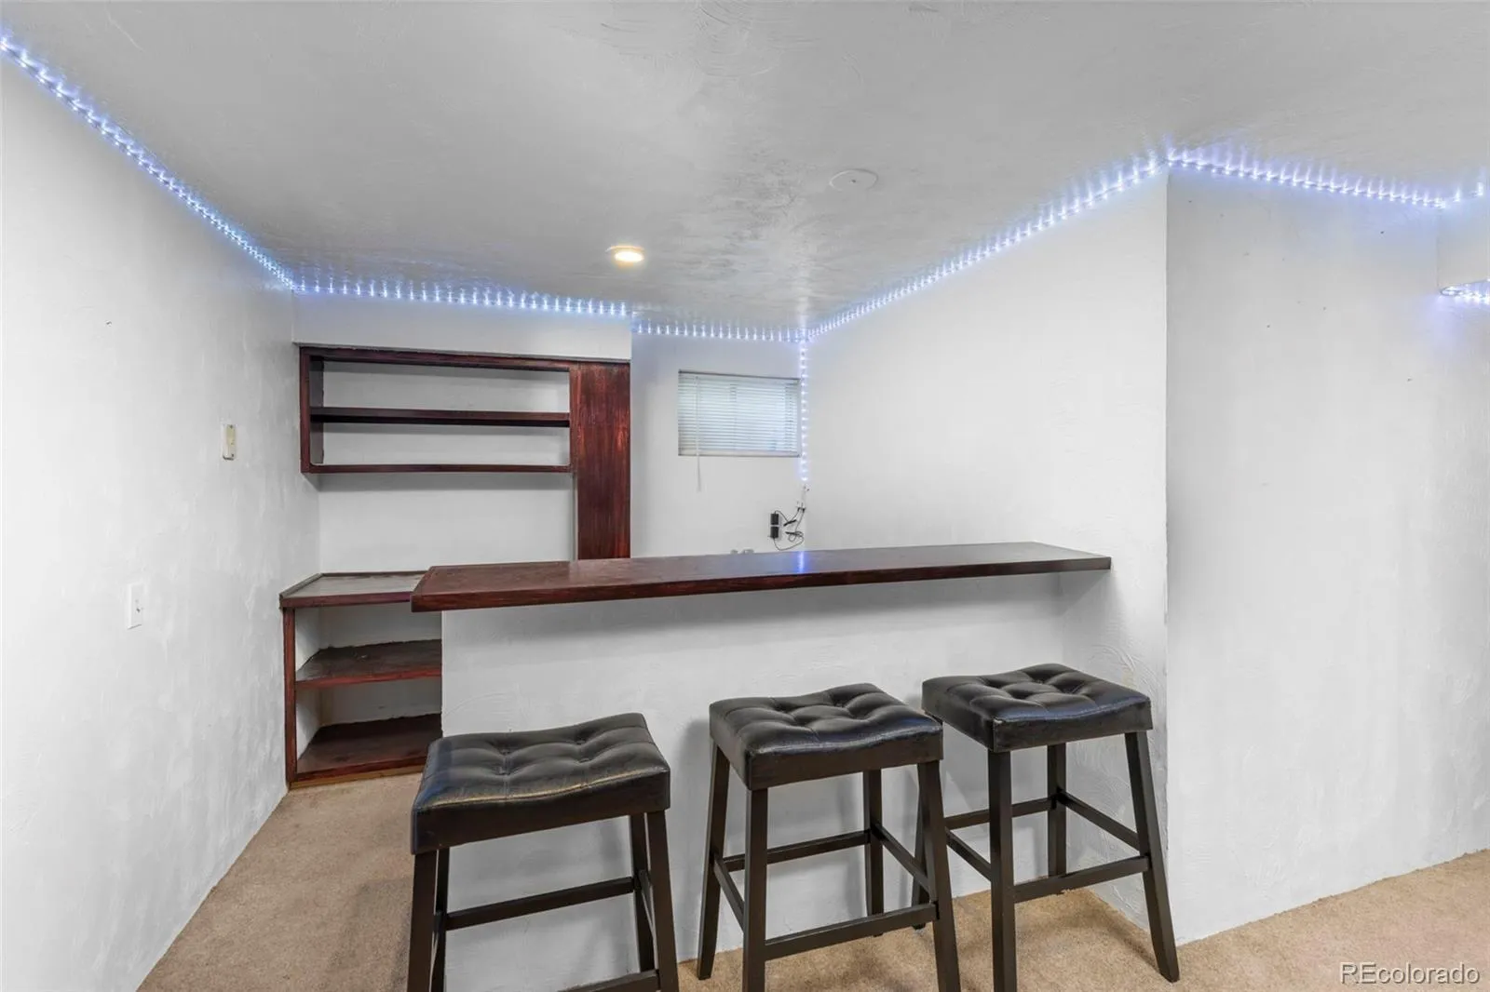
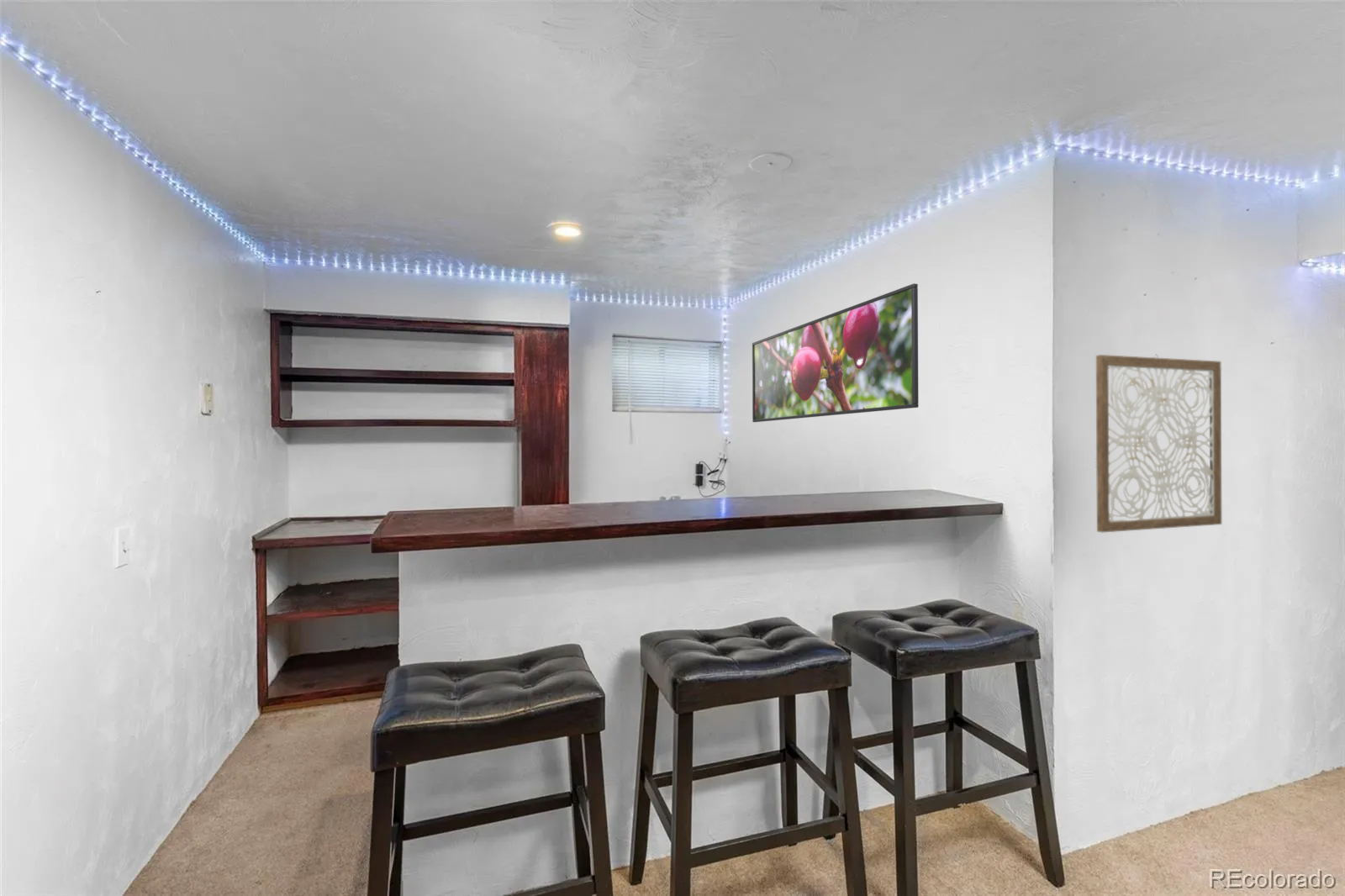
+ wall art (1157, 440)
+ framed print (816, 368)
